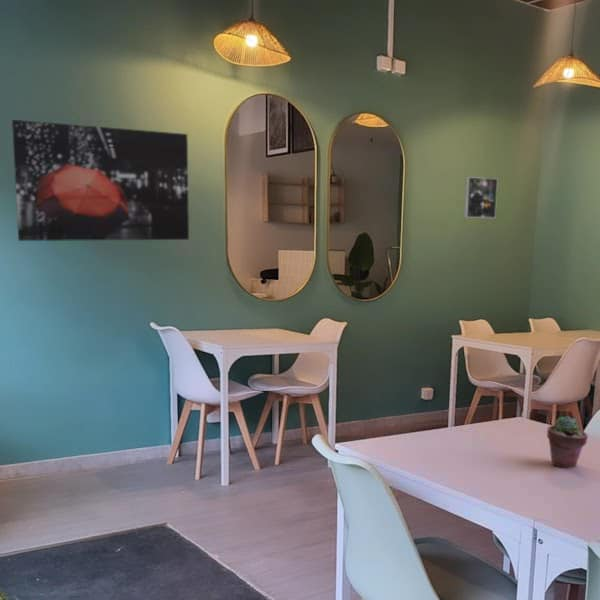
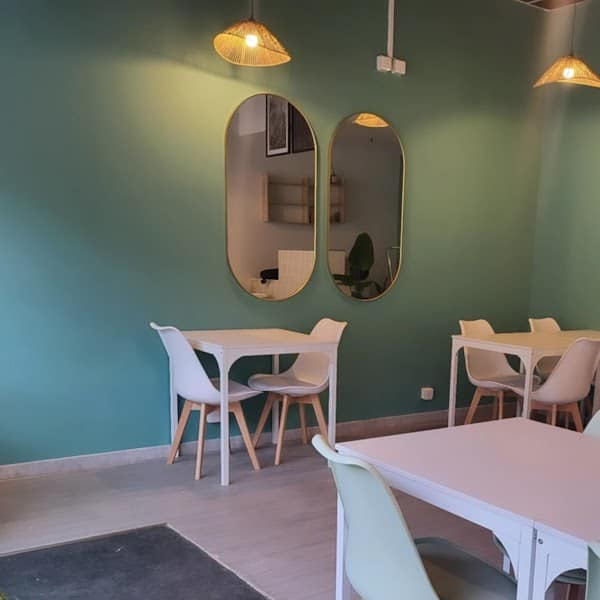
- wall art (107, 184)
- potted succulent (566, 440)
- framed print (480, 197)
